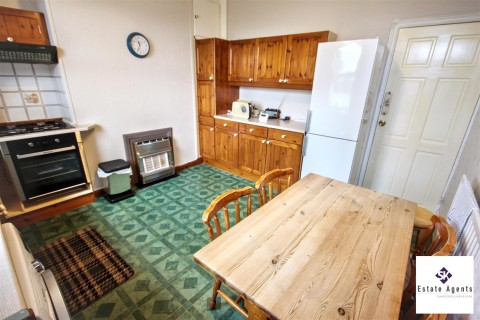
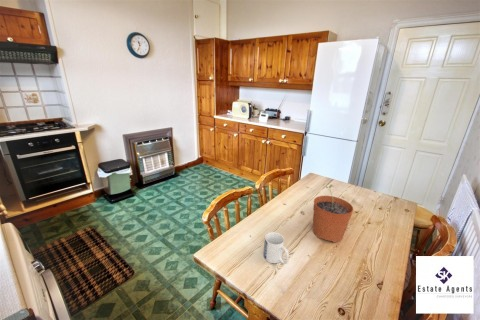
+ mug (277, 249)
+ plant pot (331, 211)
